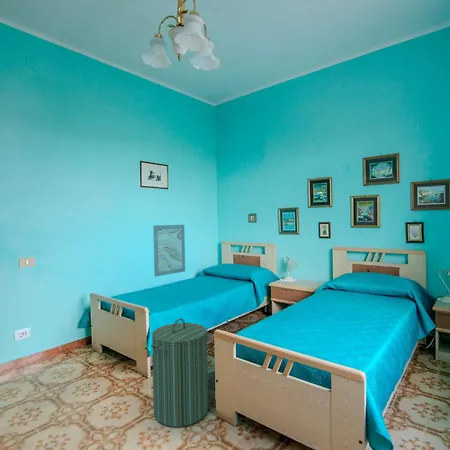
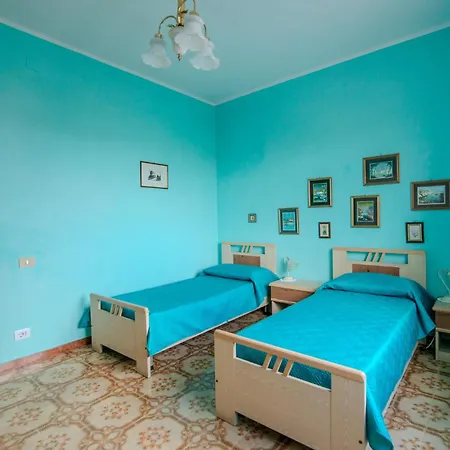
- wall art (169, 249)
- laundry hamper (180, 364)
